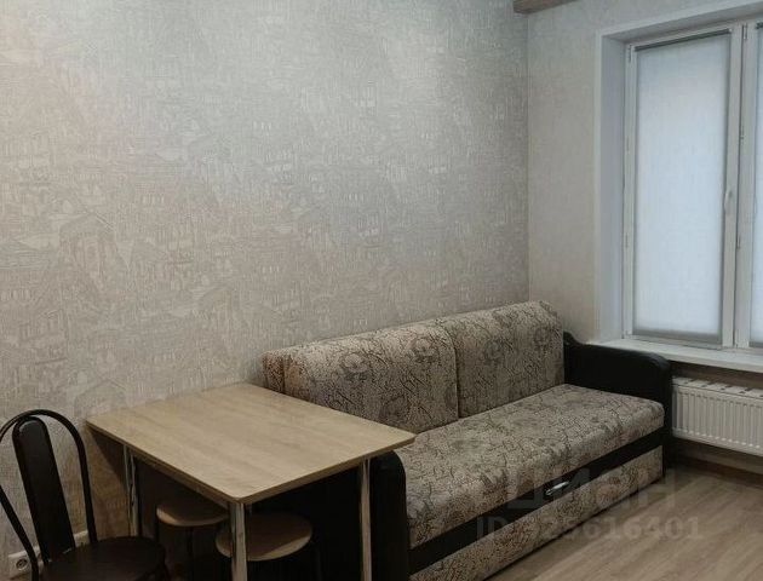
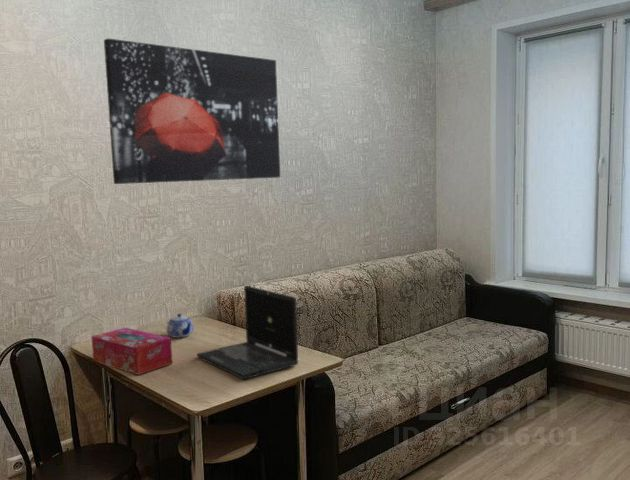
+ laptop (246, 328)
+ teapot (180, 325)
+ wall art (202, 116)
+ tissue box (131, 349)
